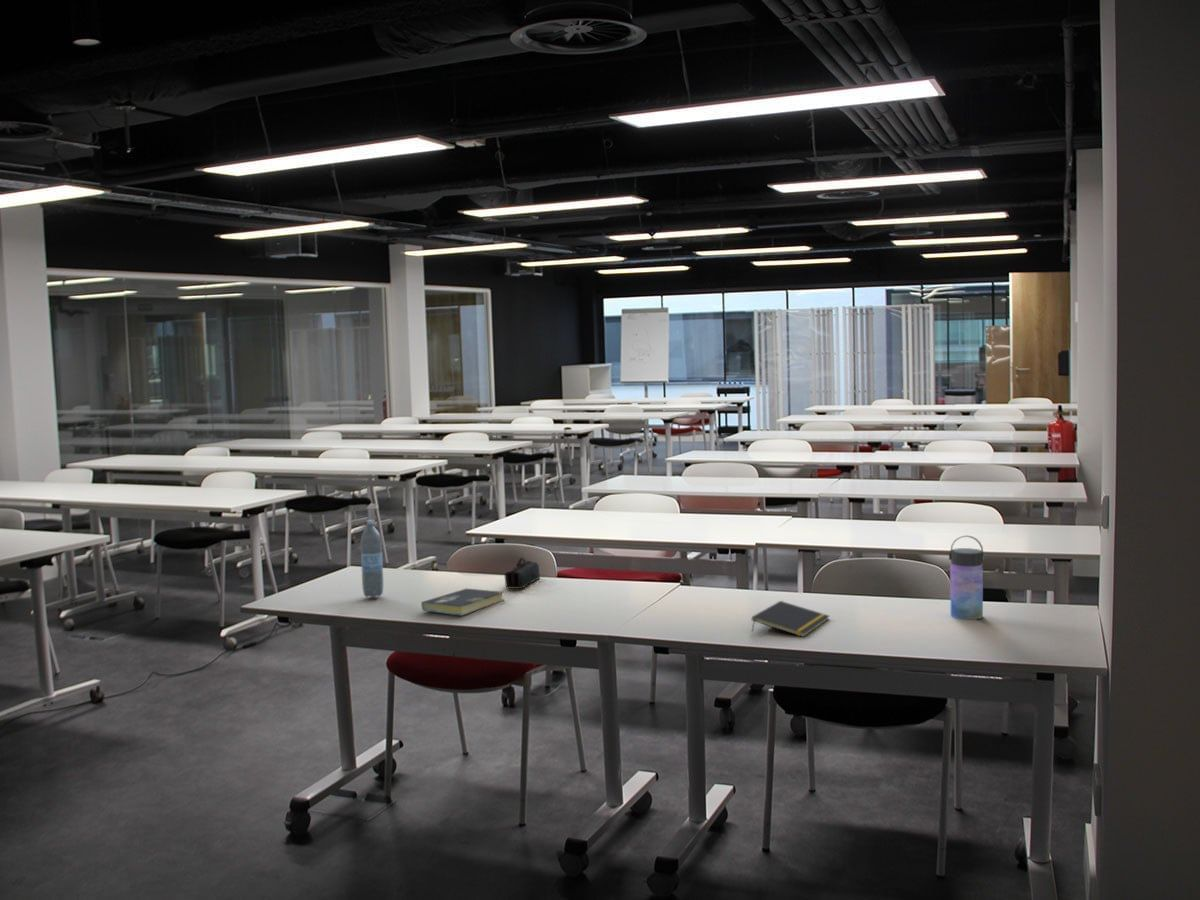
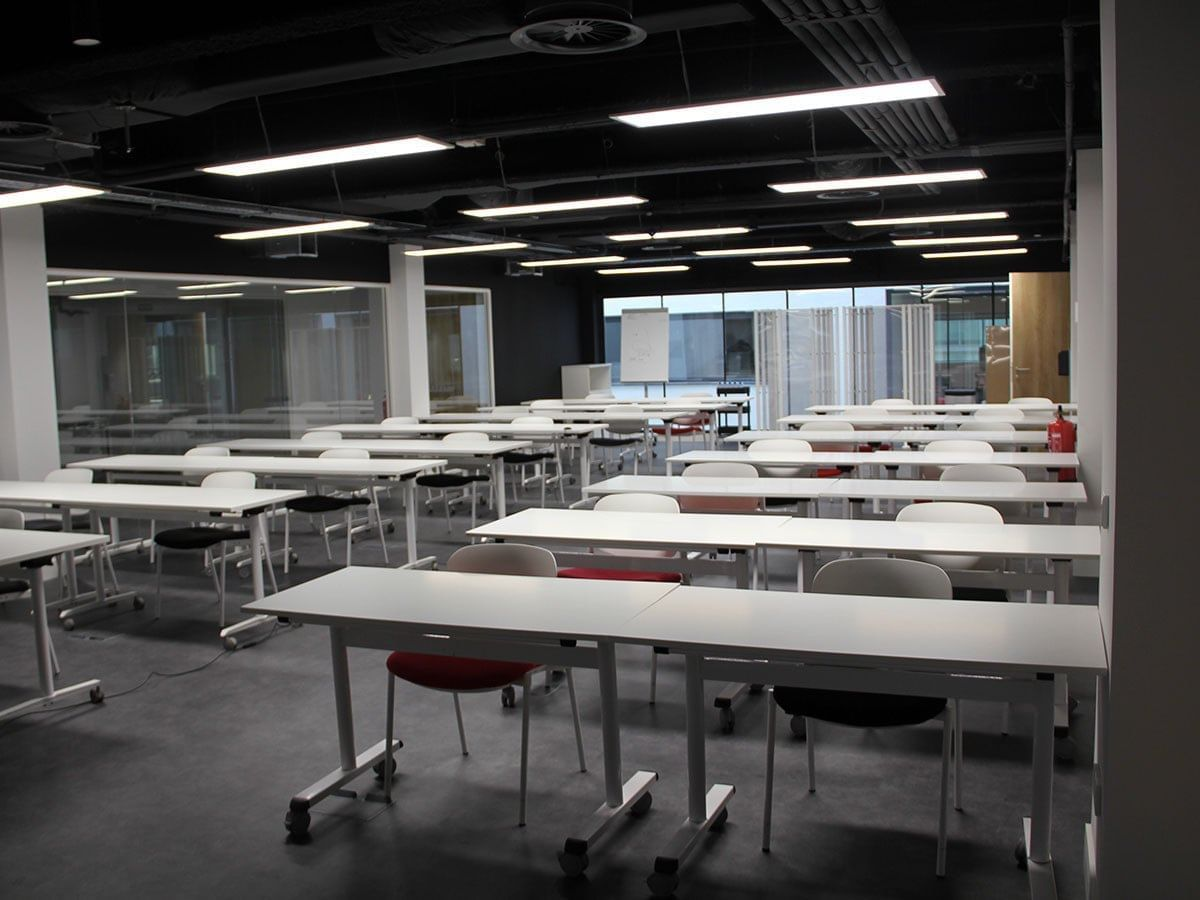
- pencil case (522, 570)
- water bottle (966, 575)
- notepad (791, 618)
- water bottle (371, 558)
- book (463, 600)
